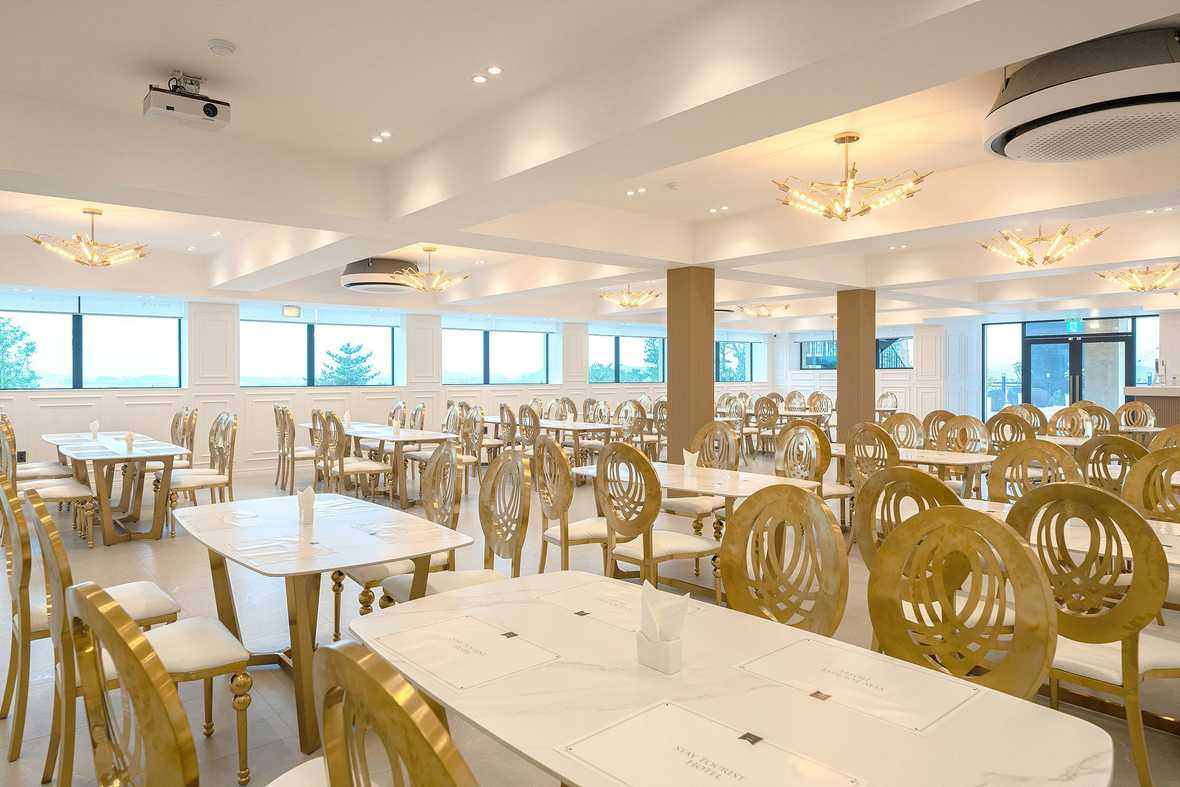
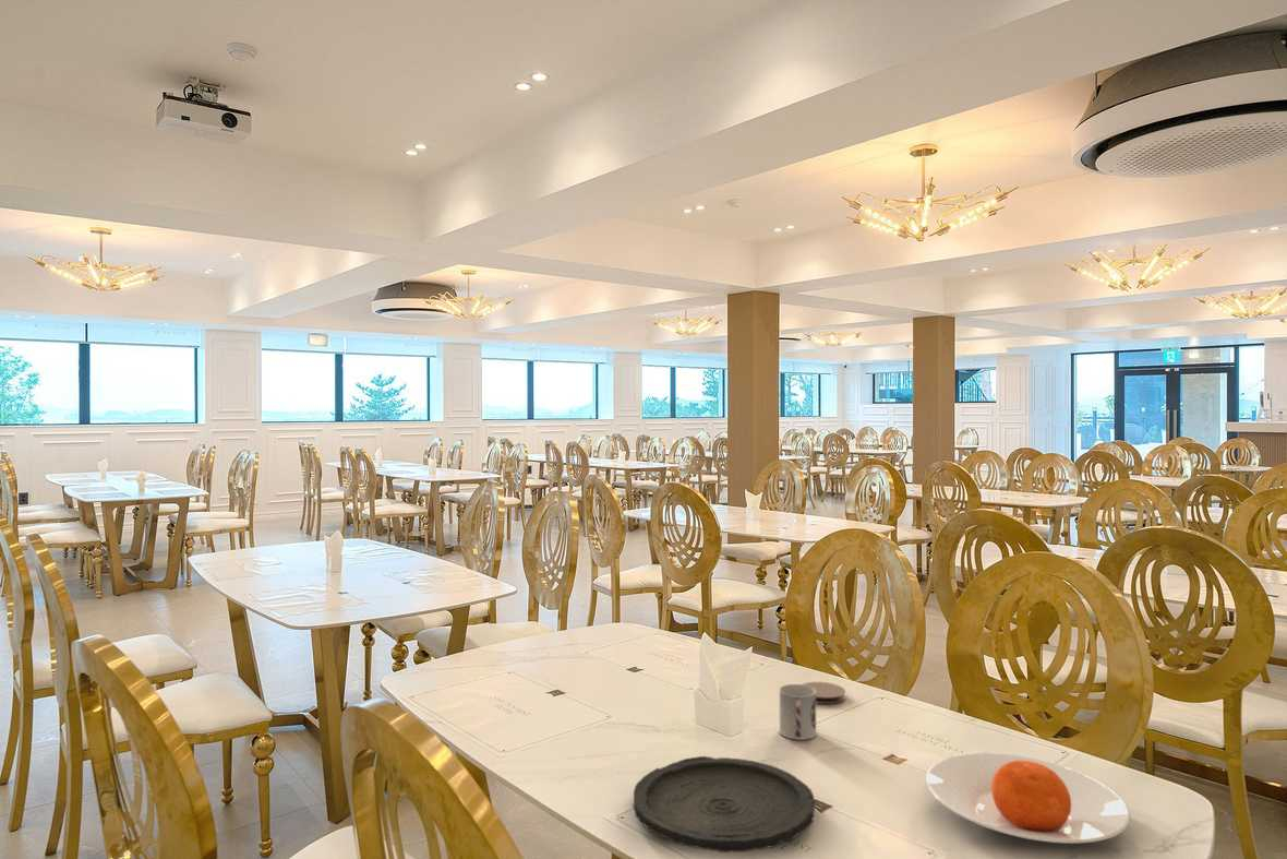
+ cup (797, 714)
+ coaster (821, 692)
+ plate (1022, 785)
+ plate (723, 801)
